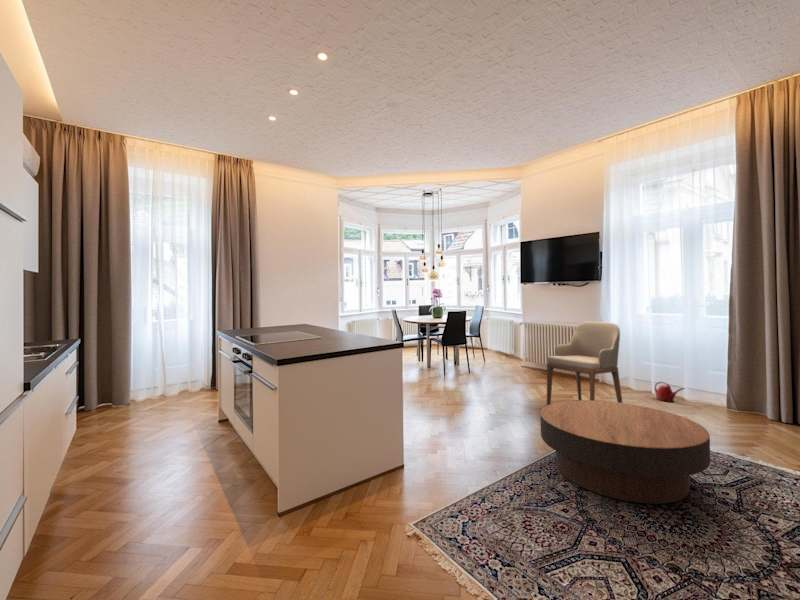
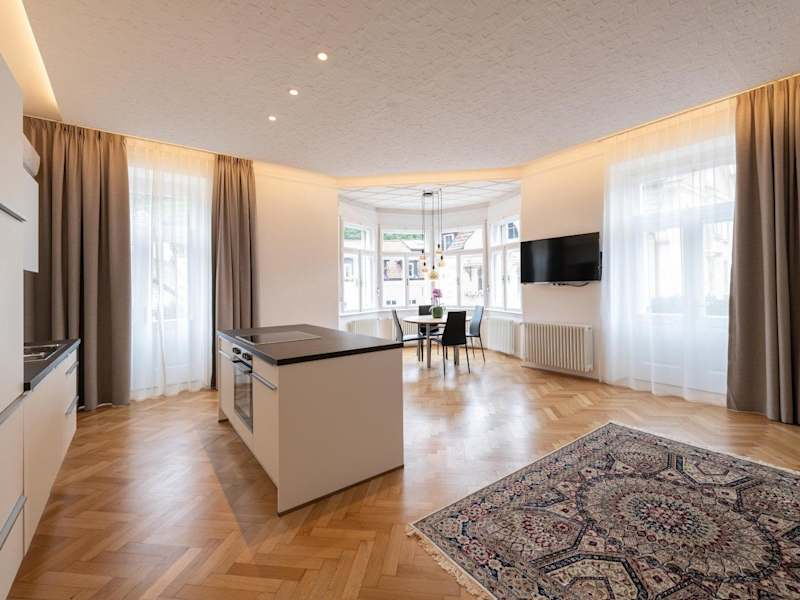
- armchair (583, 366)
- watering can (669, 391)
- coffee table (617, 446)
